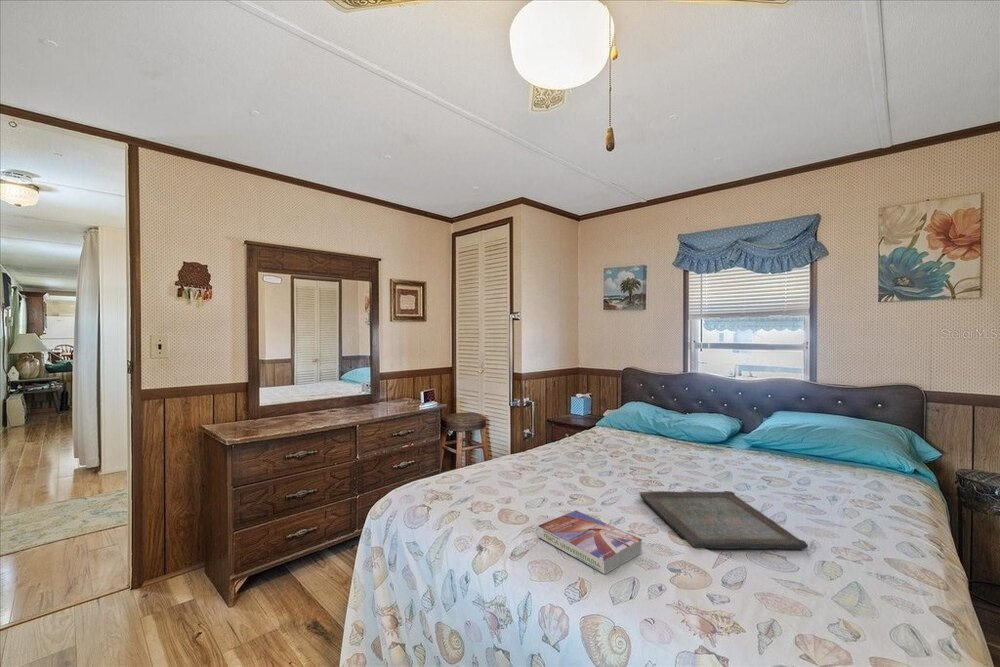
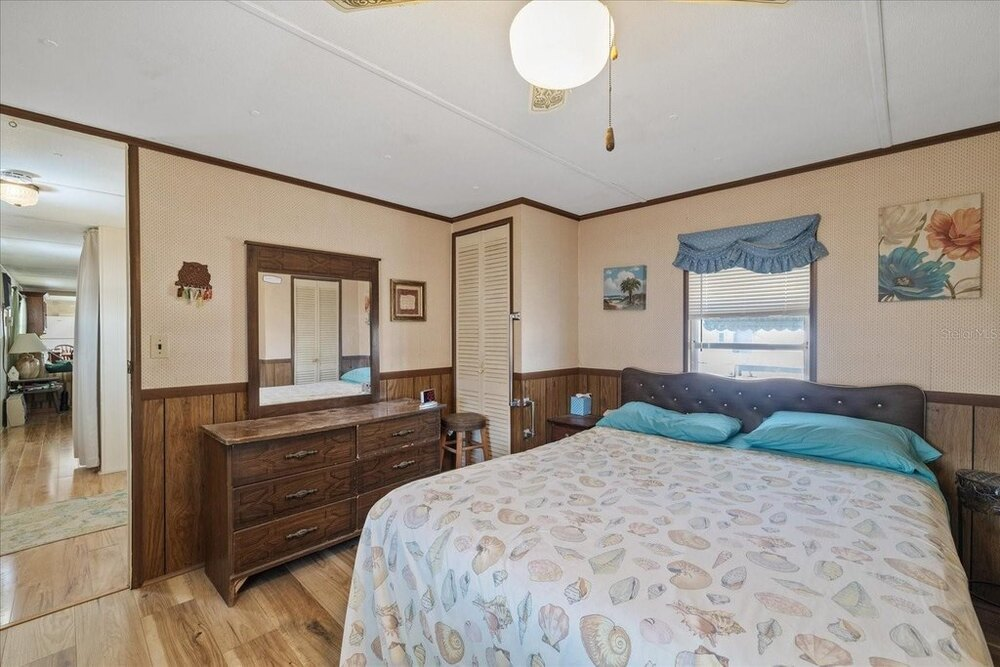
- serving tray (712, 516)
- textbook (588, 538)
